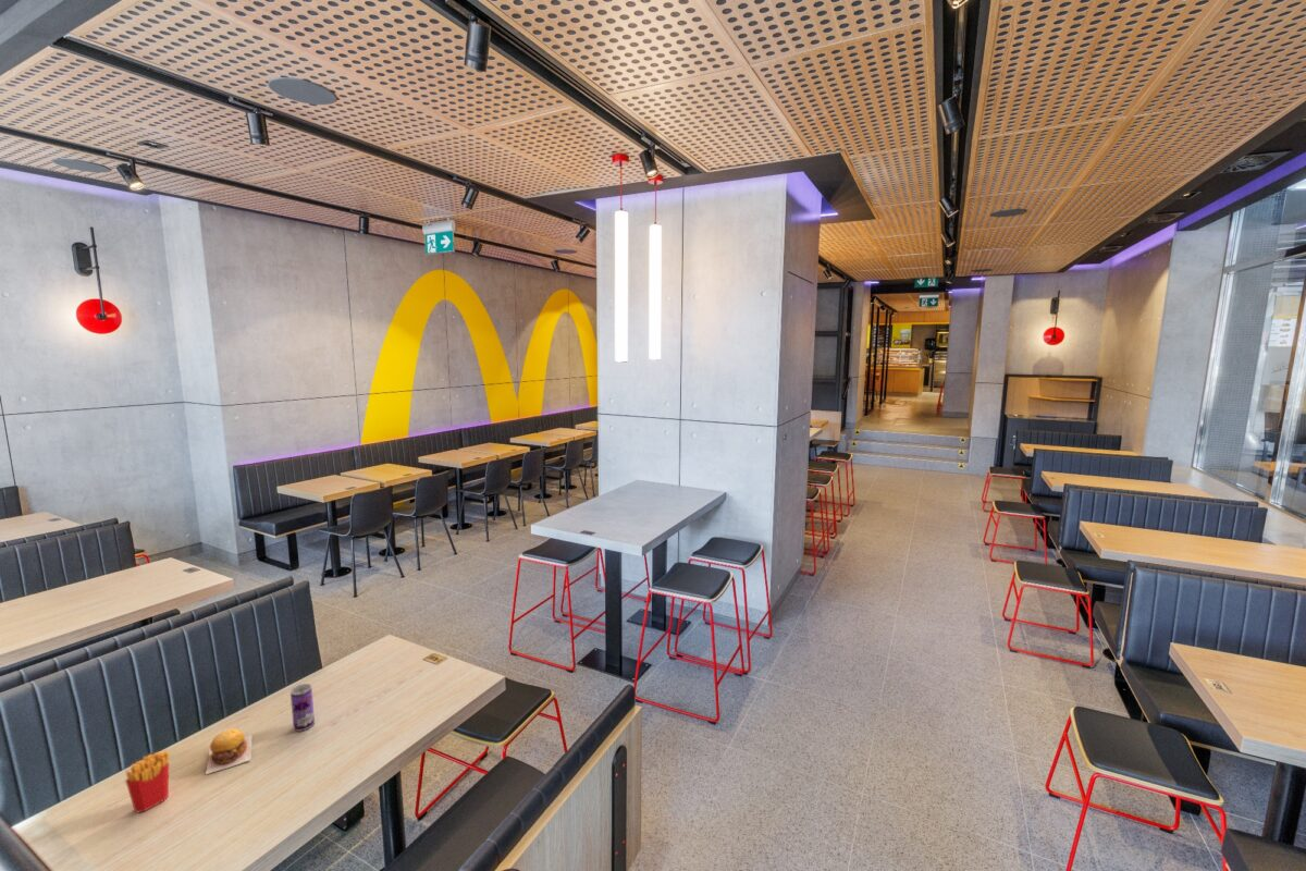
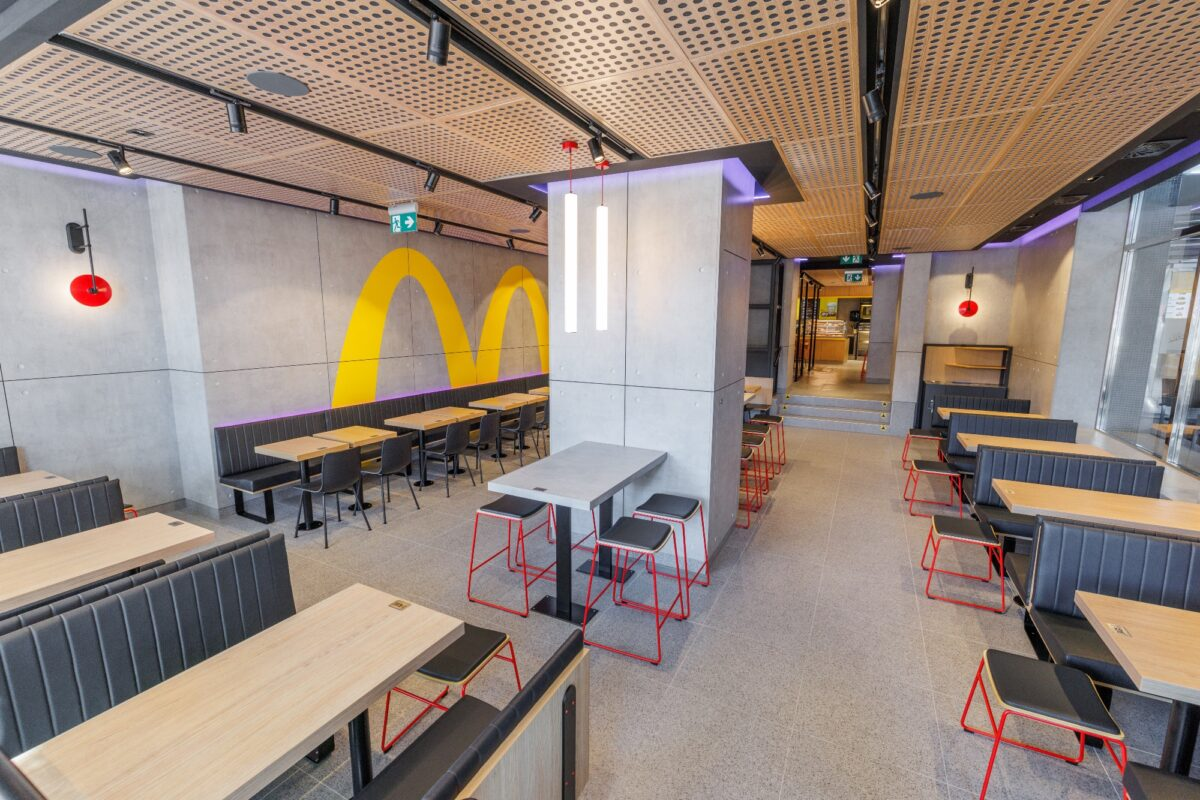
- beverage can (303, 707)
- hamburger (229, 744)
- french fries (149, 781)
